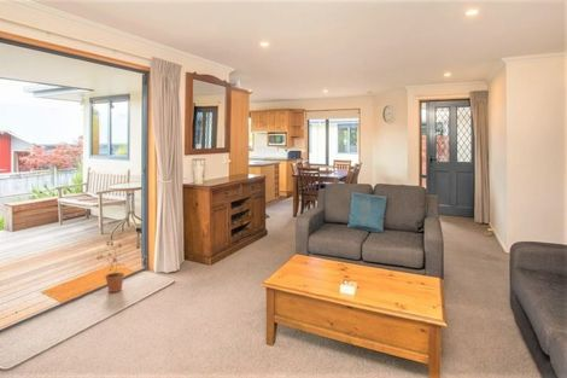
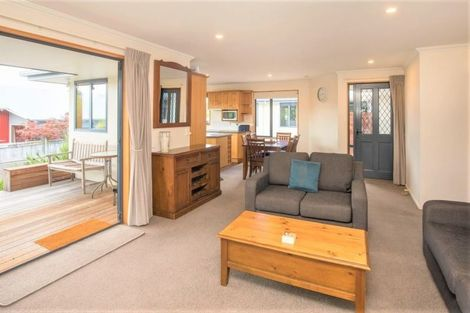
- potted plant (111, 266)
